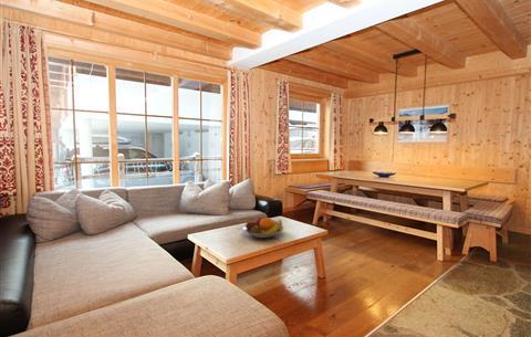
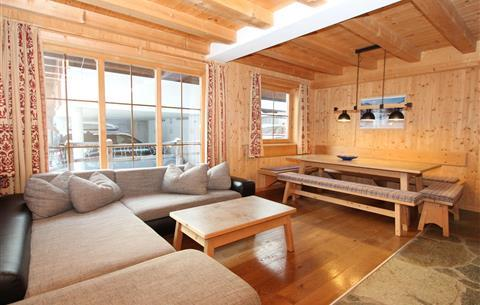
- fruit bowl (262, 225)
